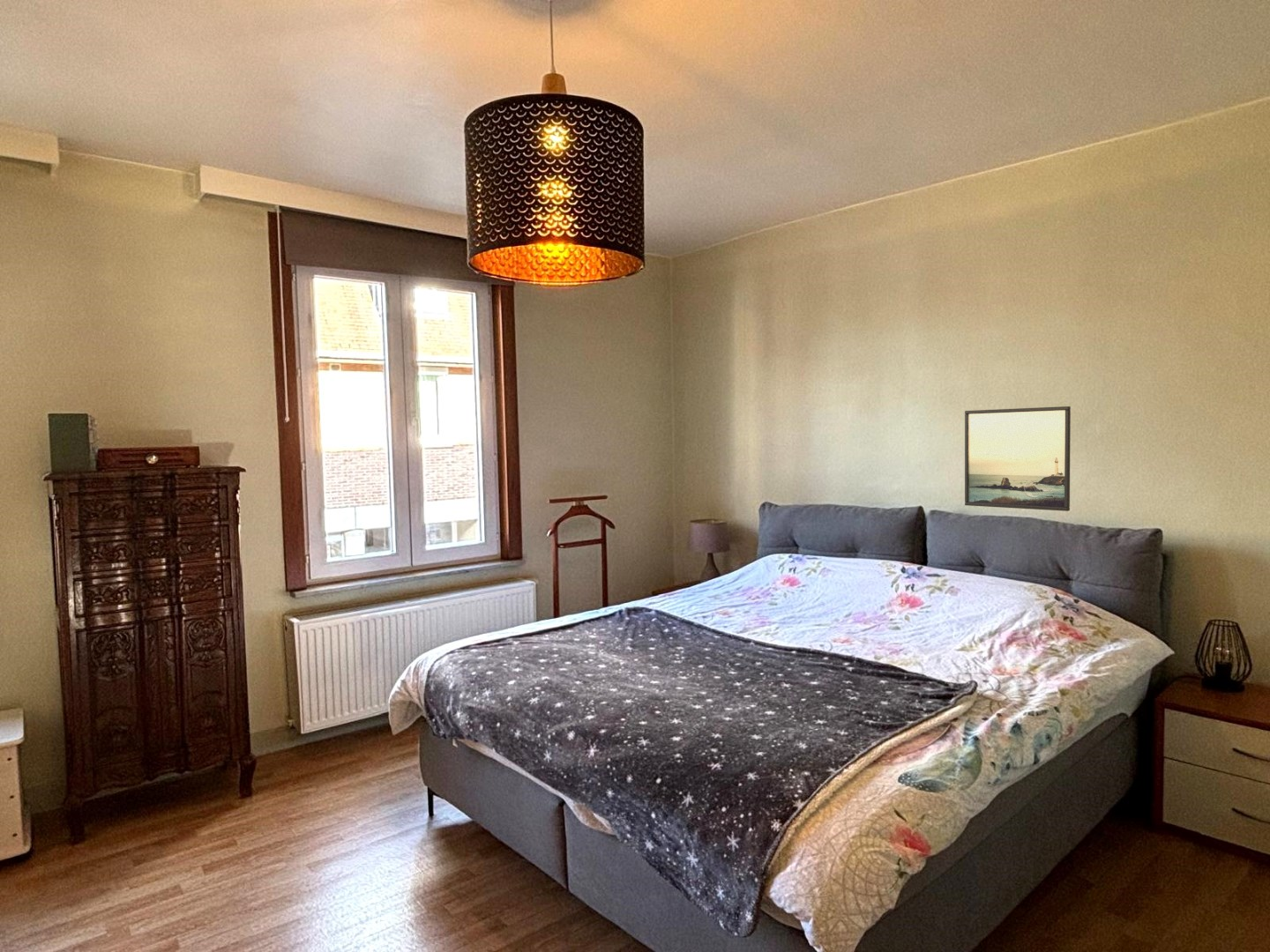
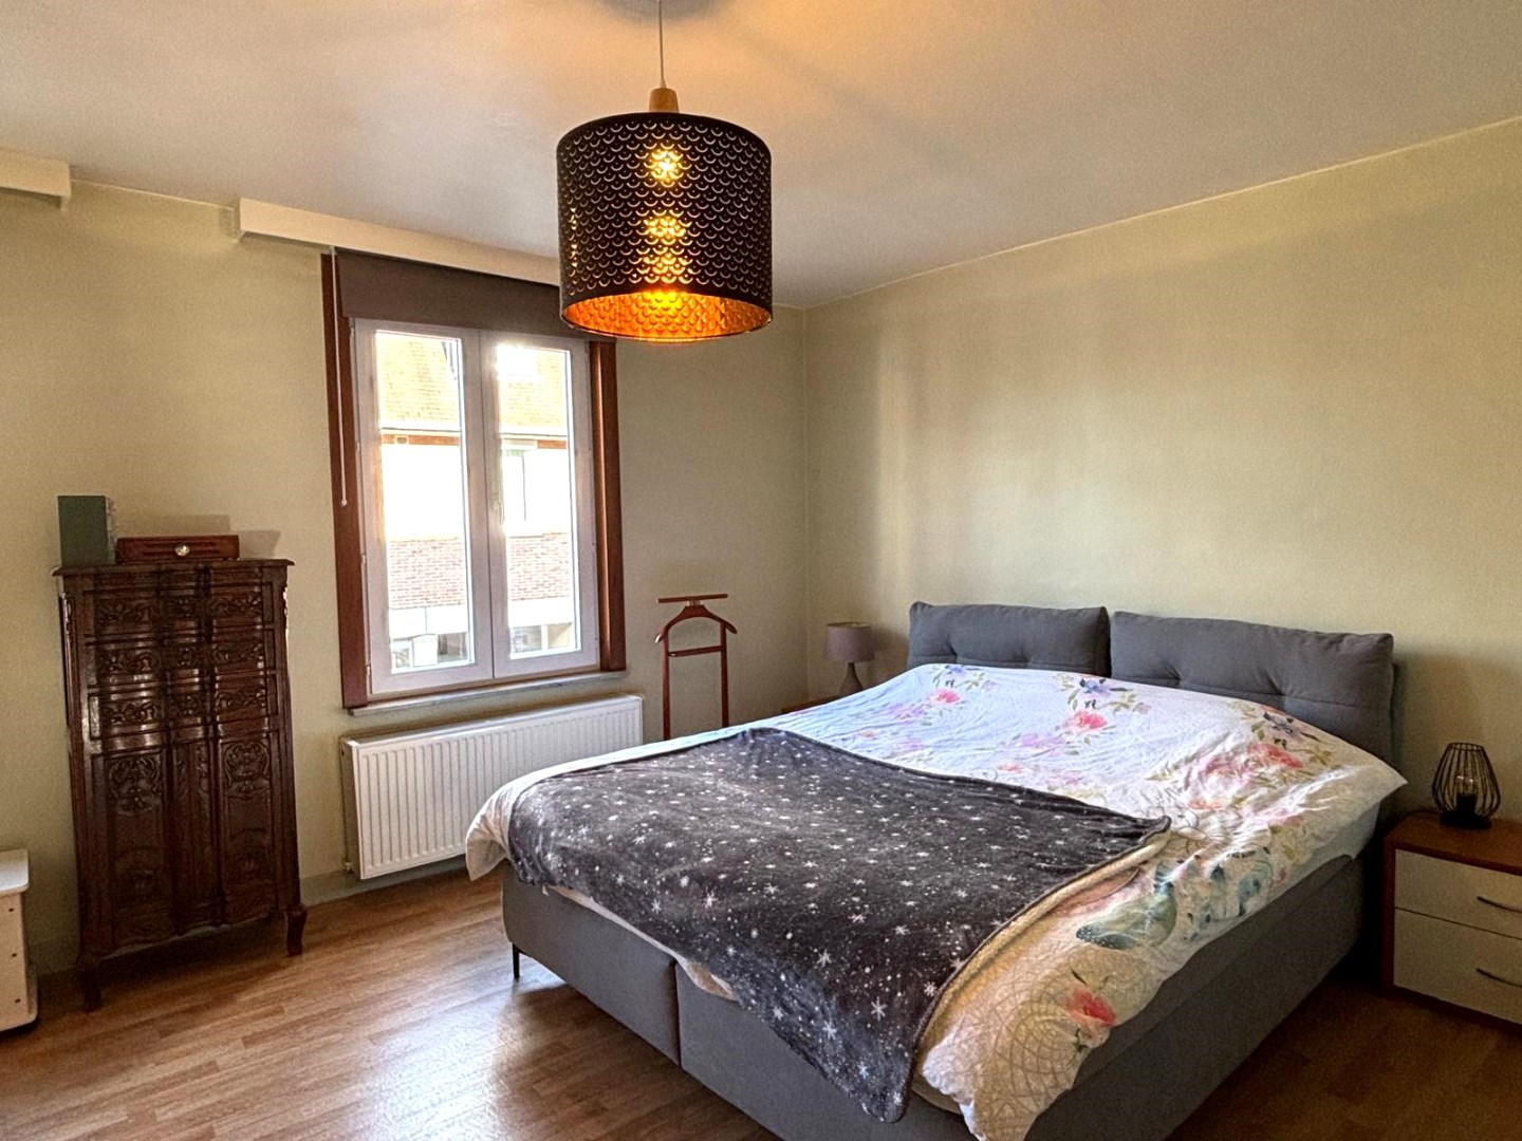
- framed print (1014, 458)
